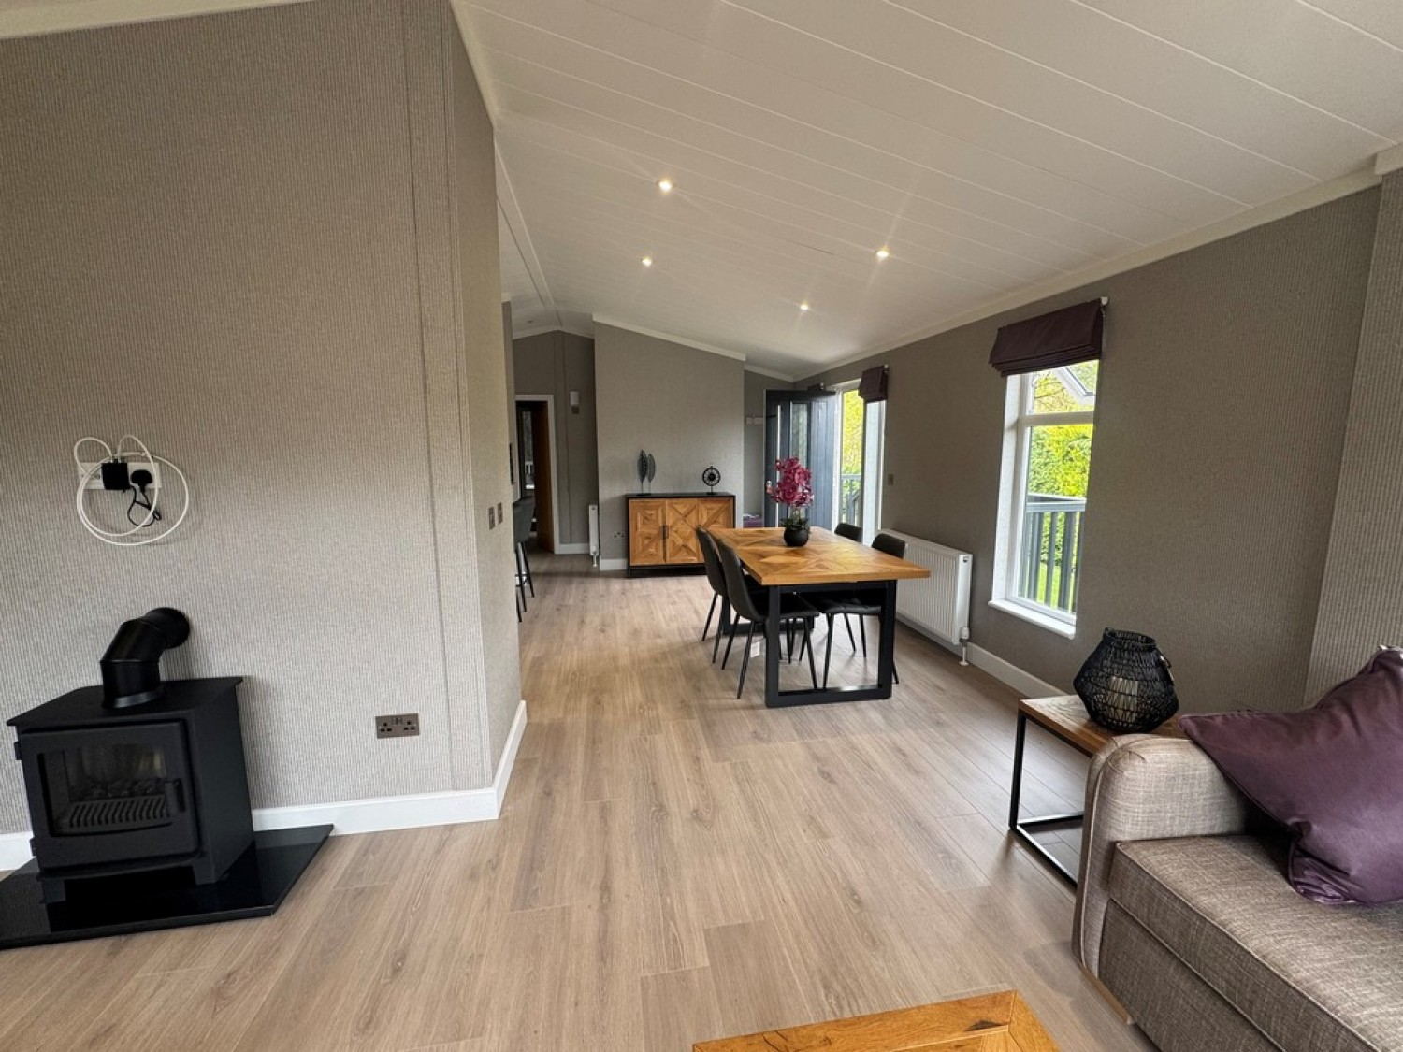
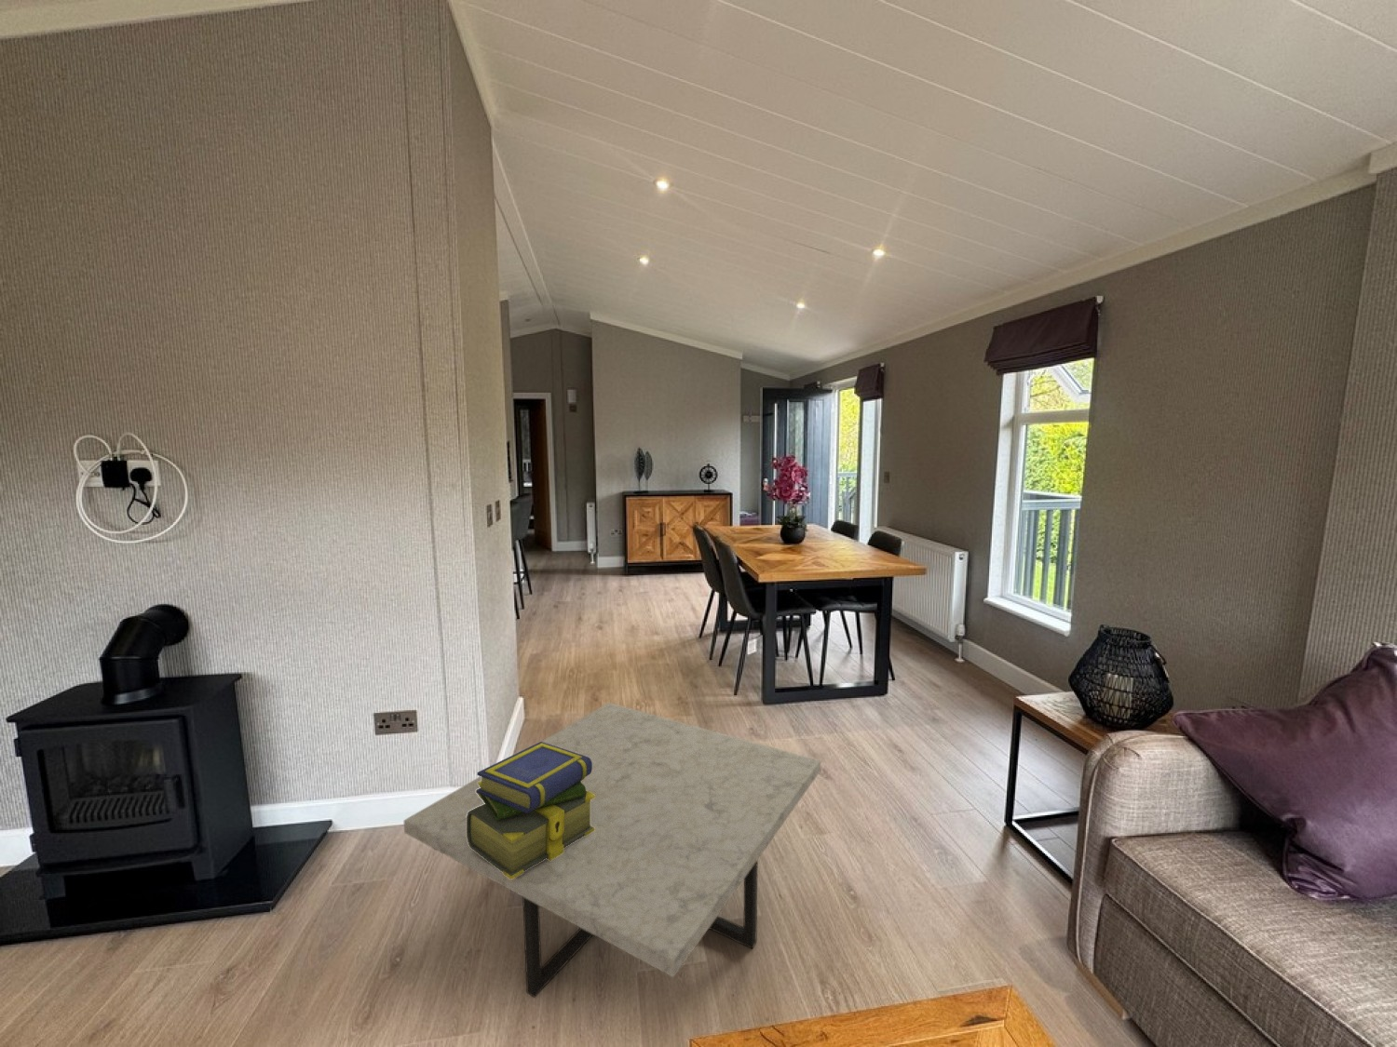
+ coffee table (630, 838)
+ stack of books (532, 797)
